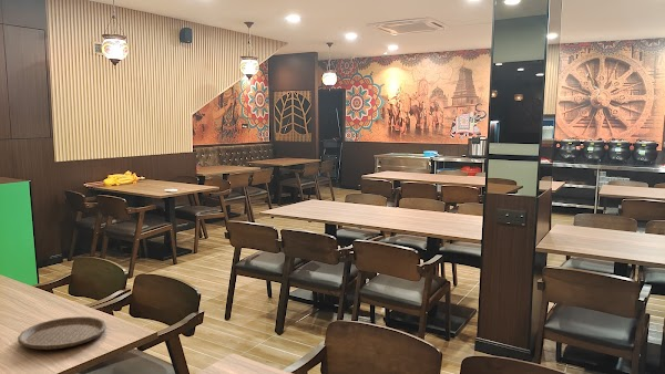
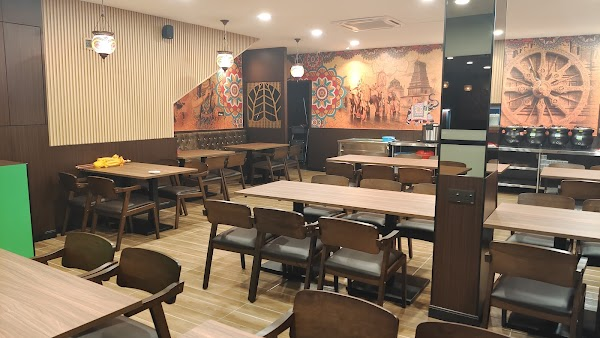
- plate (63, 333)
